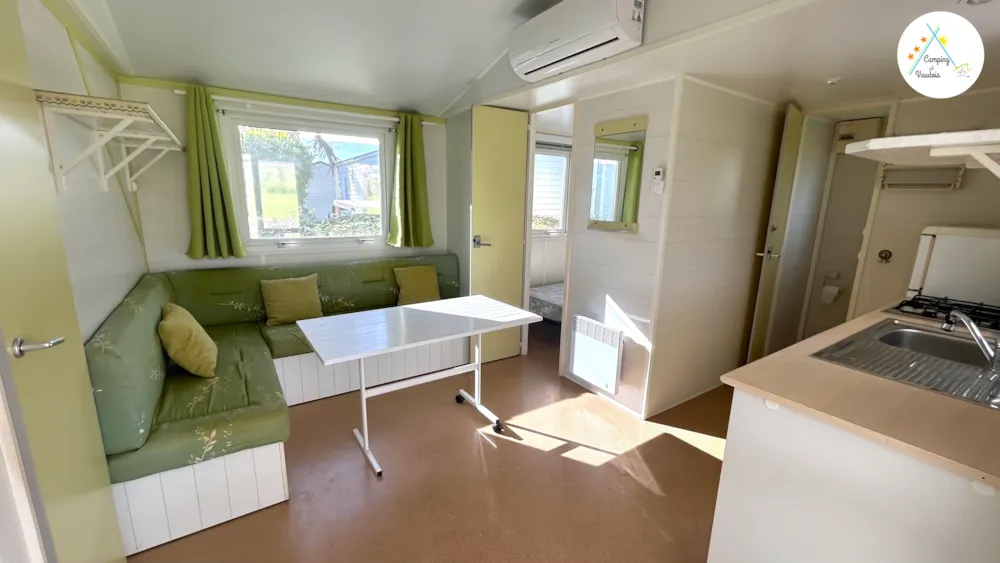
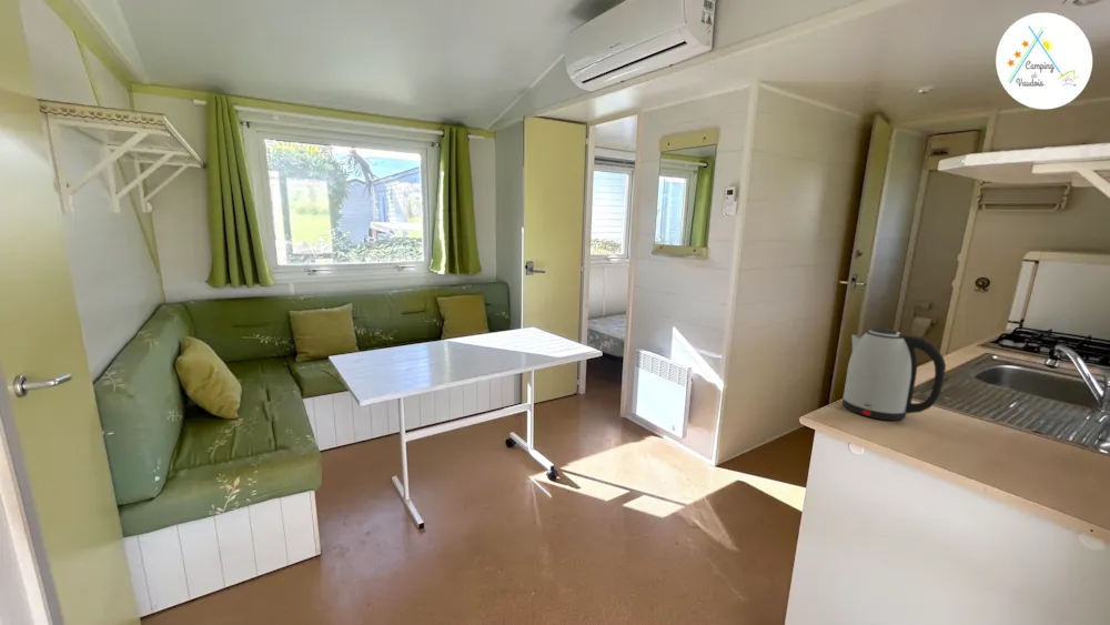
+ kettle (891, 372)
